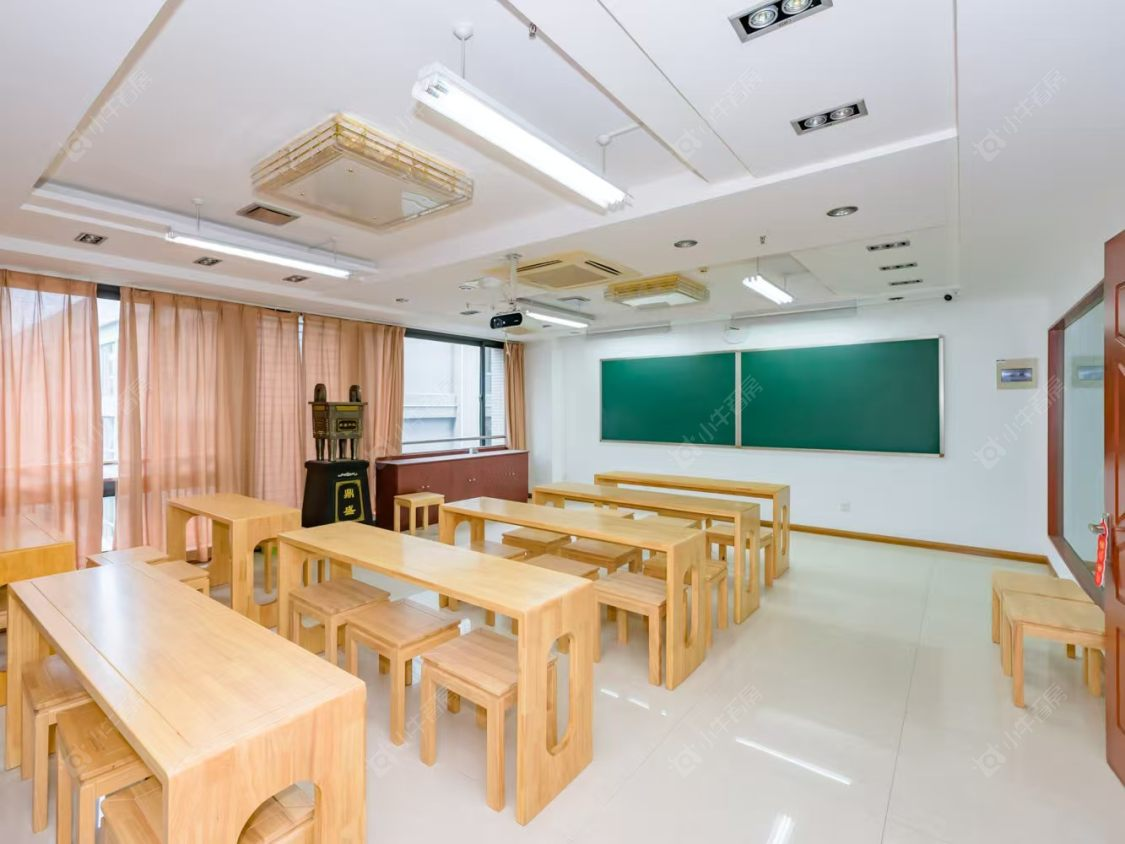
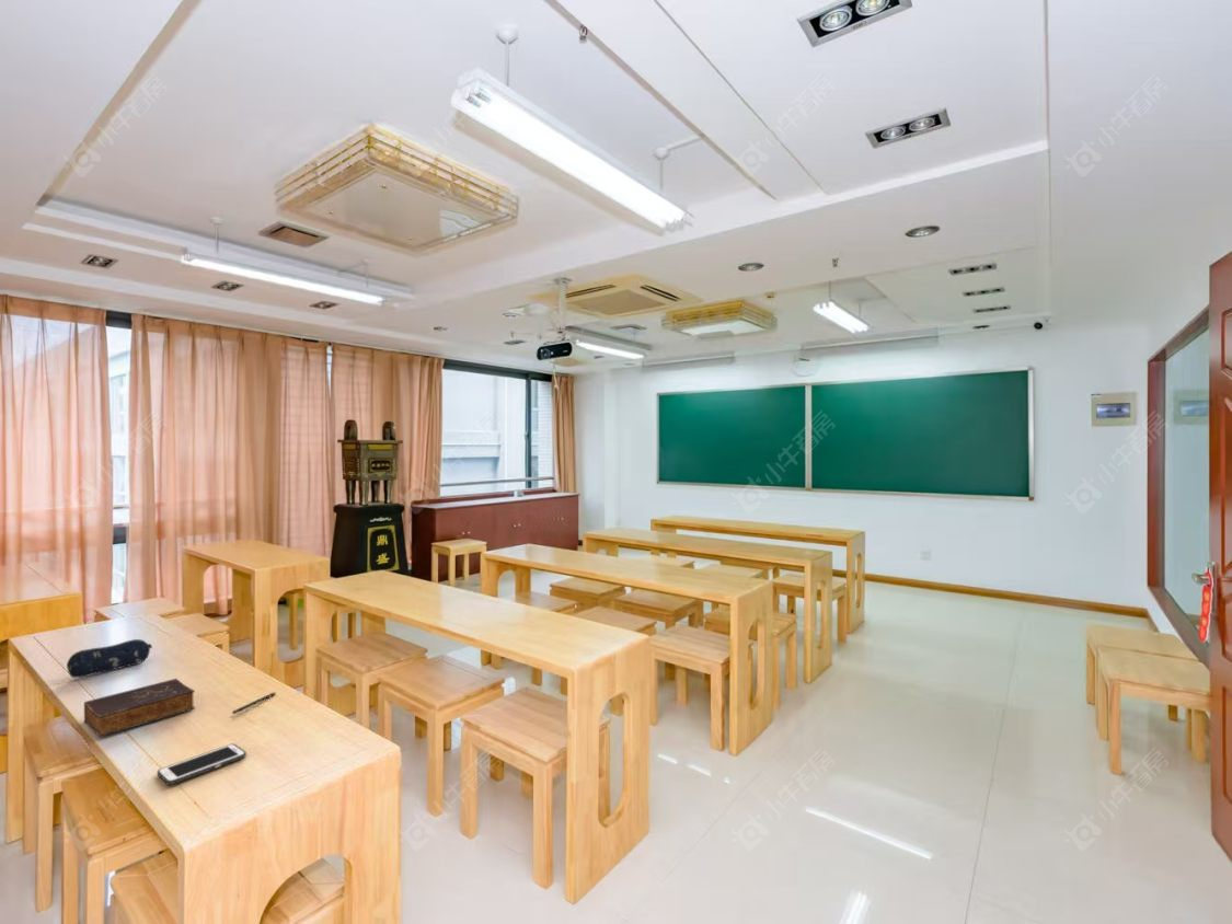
+ pencil case (110, 657)
+ book (140, 705)
+ cell phone (203, 763)
+ pen (255, 702)
